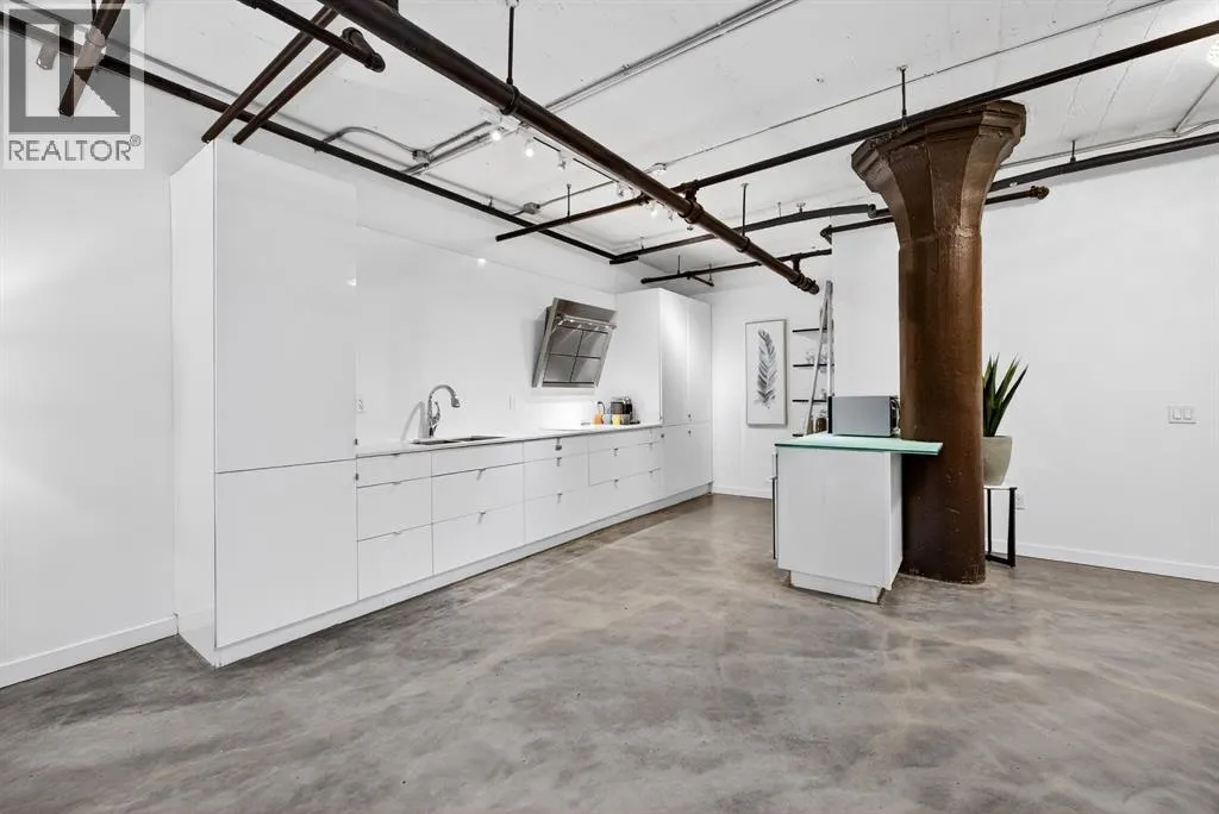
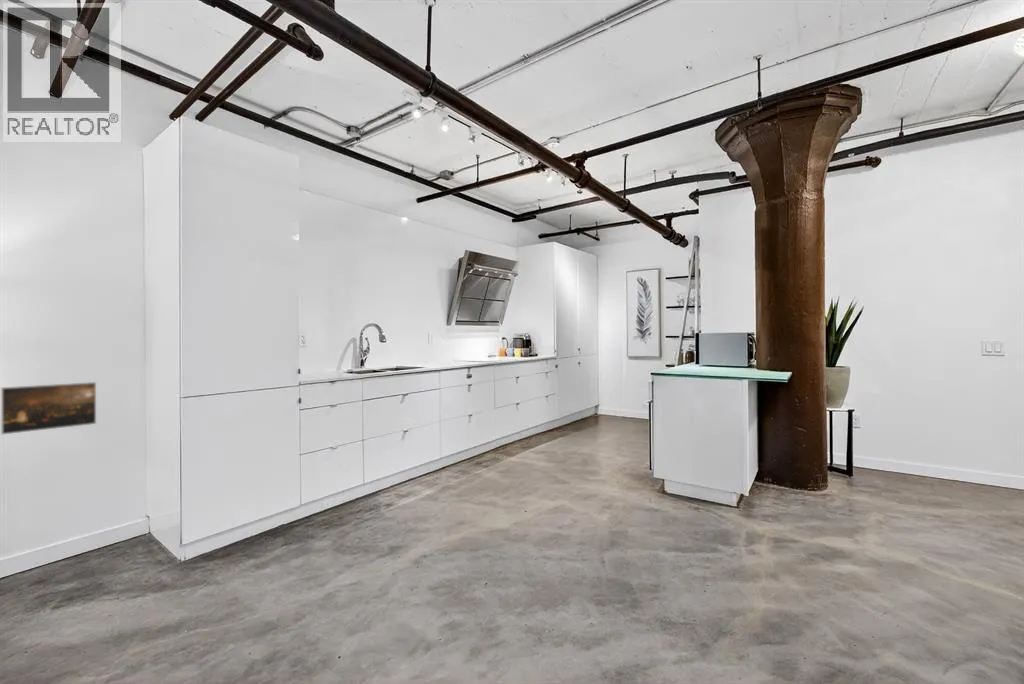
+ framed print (51, 406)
